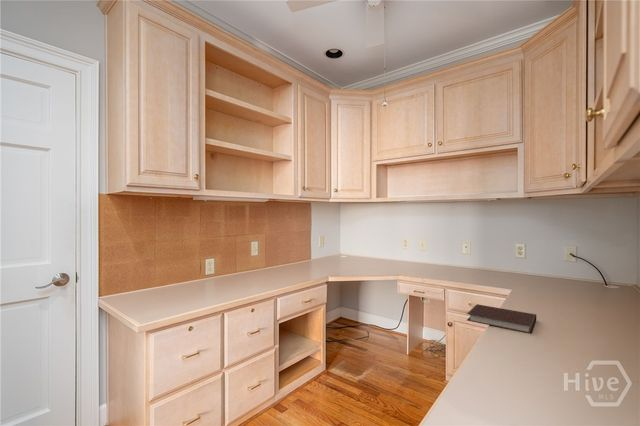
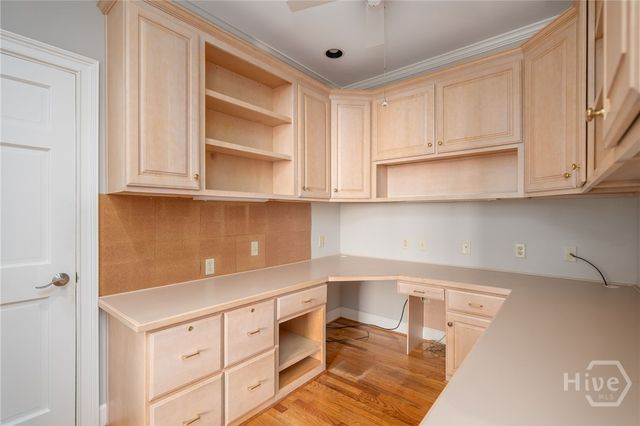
- notebook (501, 317)
